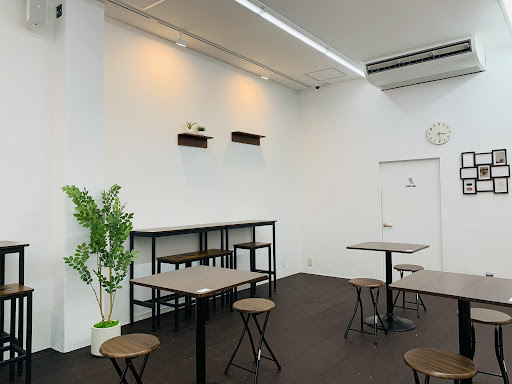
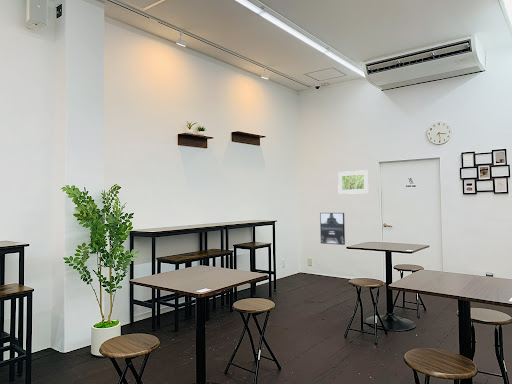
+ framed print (352, 182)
+ wall art (332, 228)
